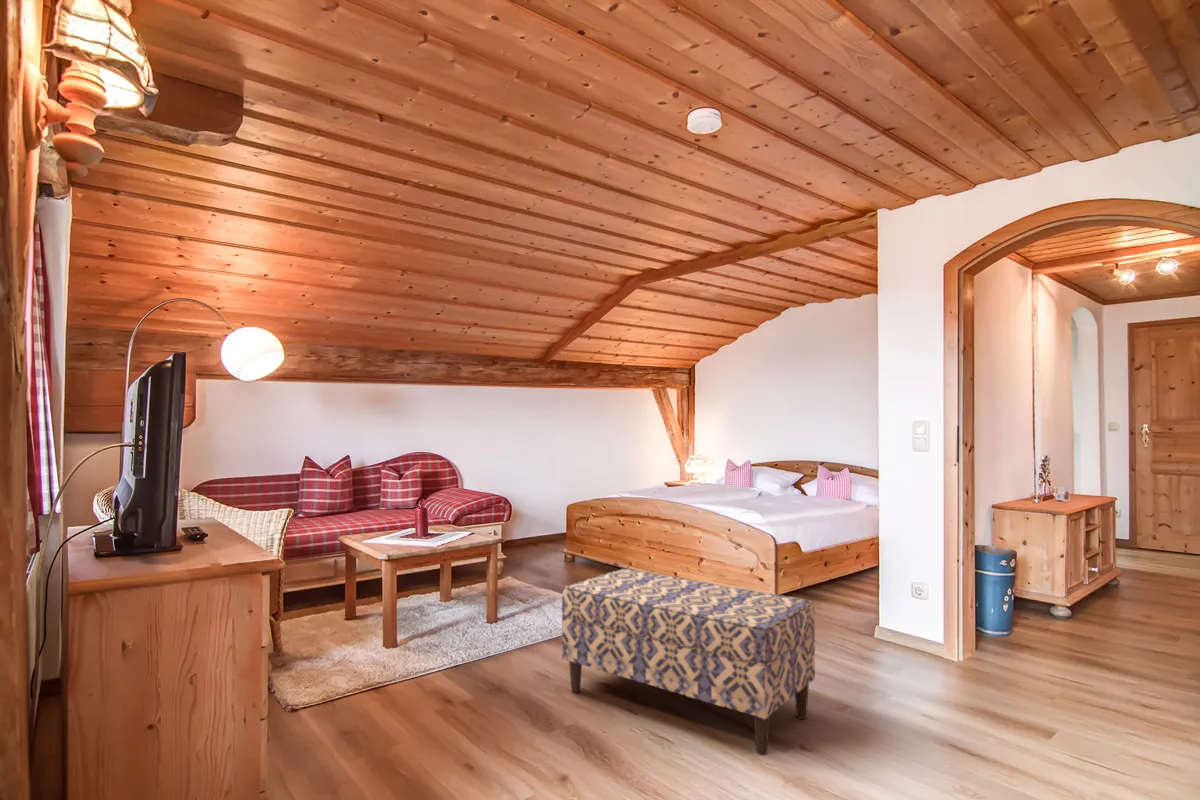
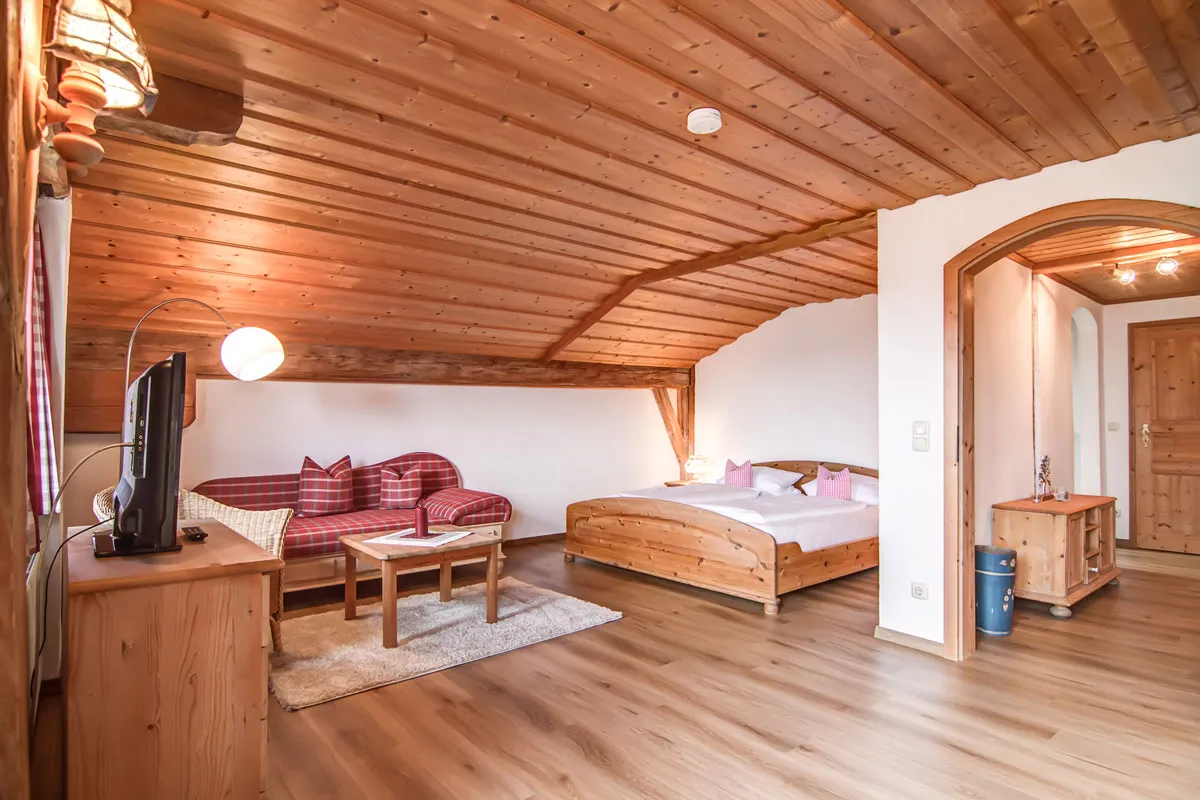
- bench (683, 648)
